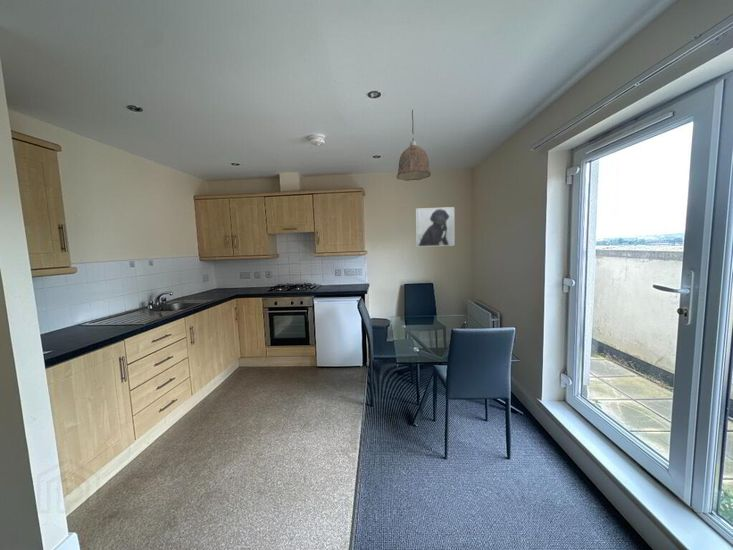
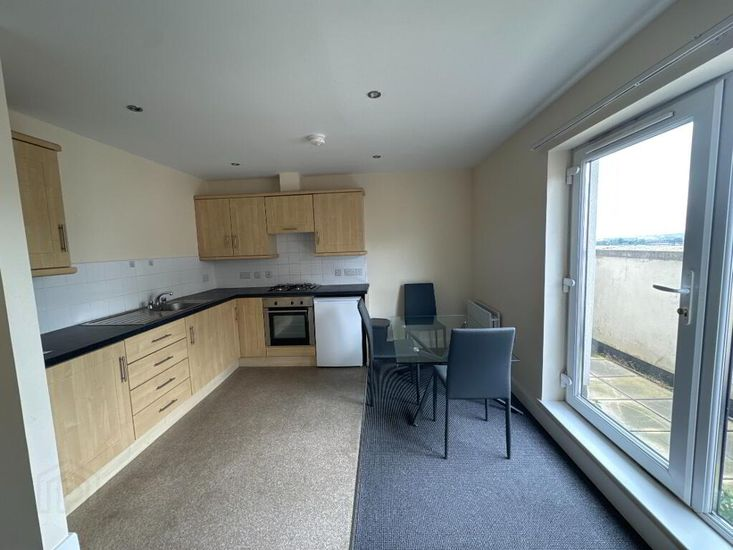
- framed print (435, 227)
- pendant lamp (413, 143)
